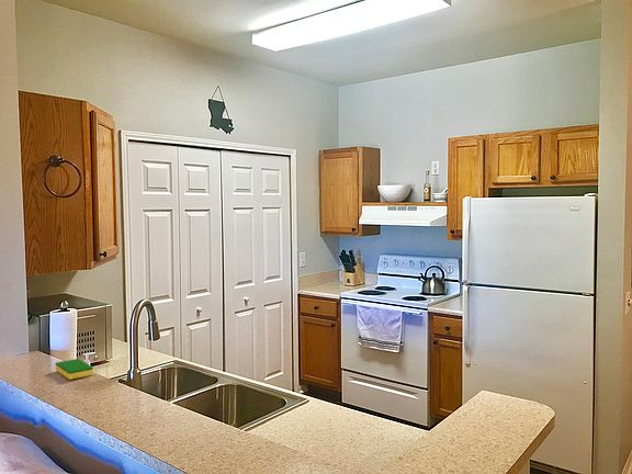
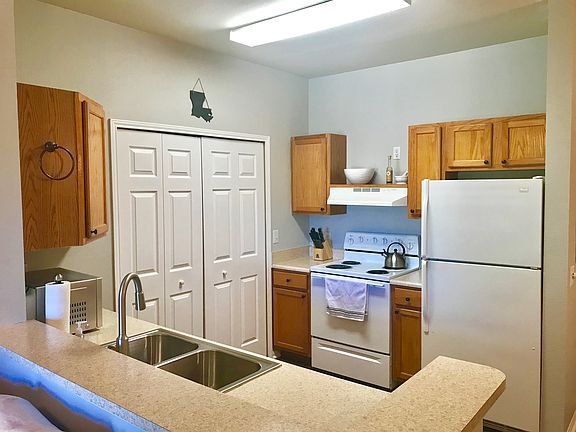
- dish sponge (74, 369)
